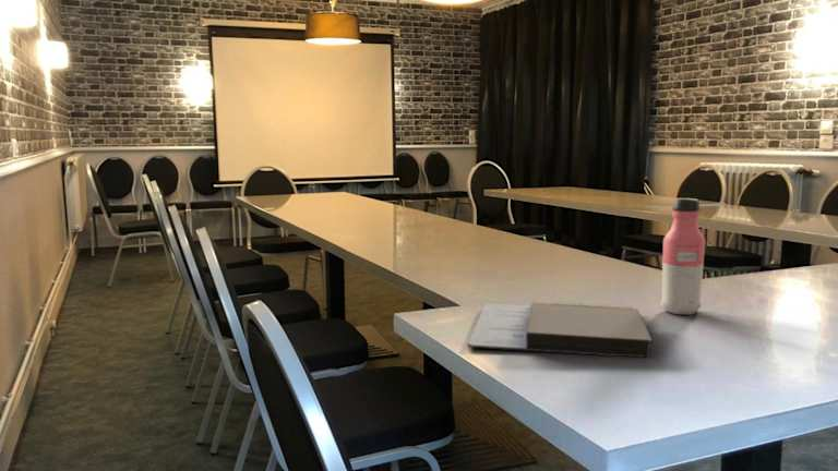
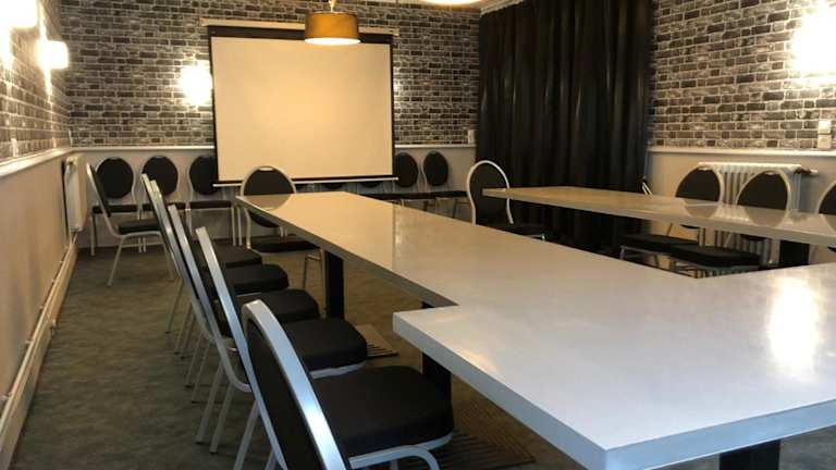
- water bottle (683, 255)
- notebook (556, 319)
